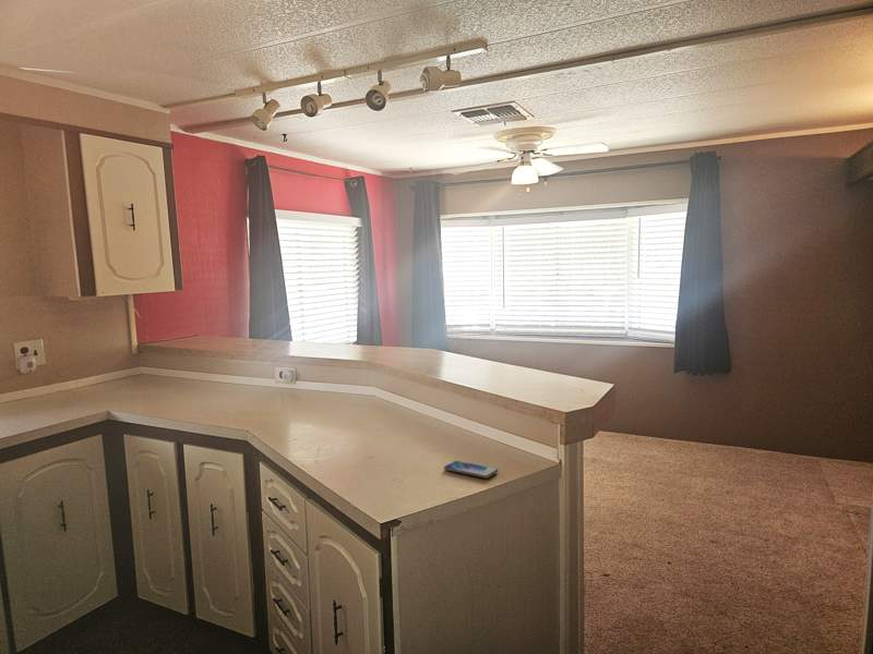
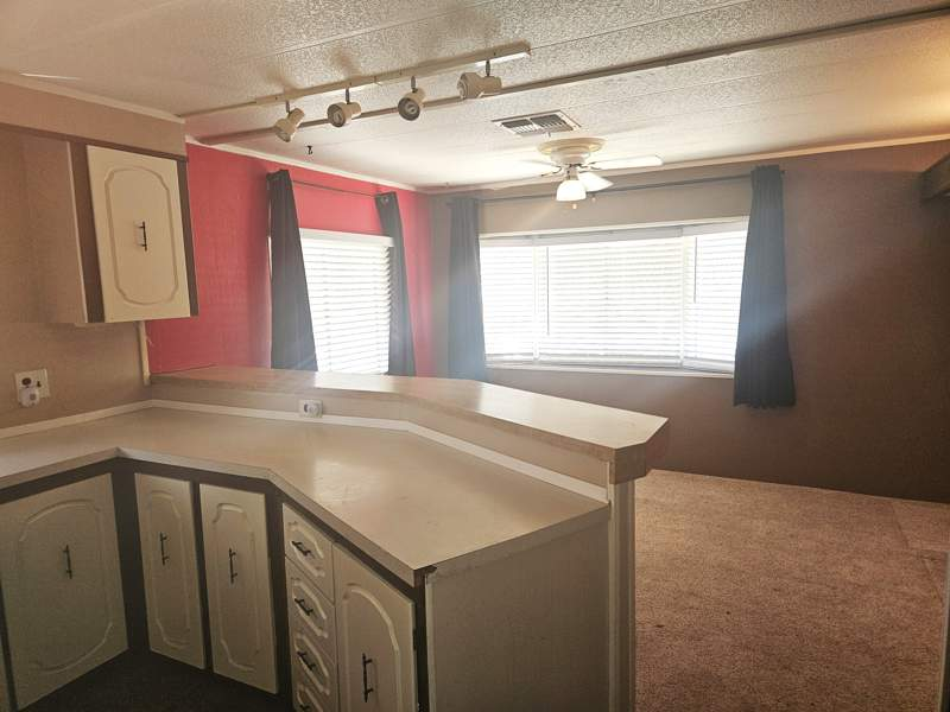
- smartphone (470, 469)
